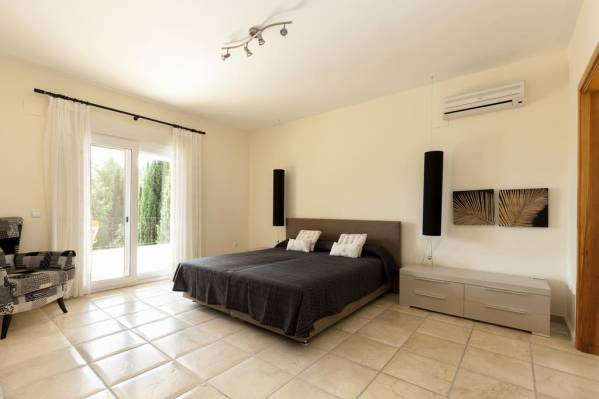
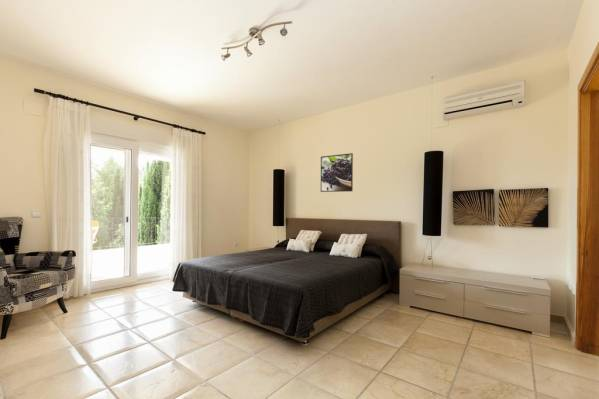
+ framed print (336, 173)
